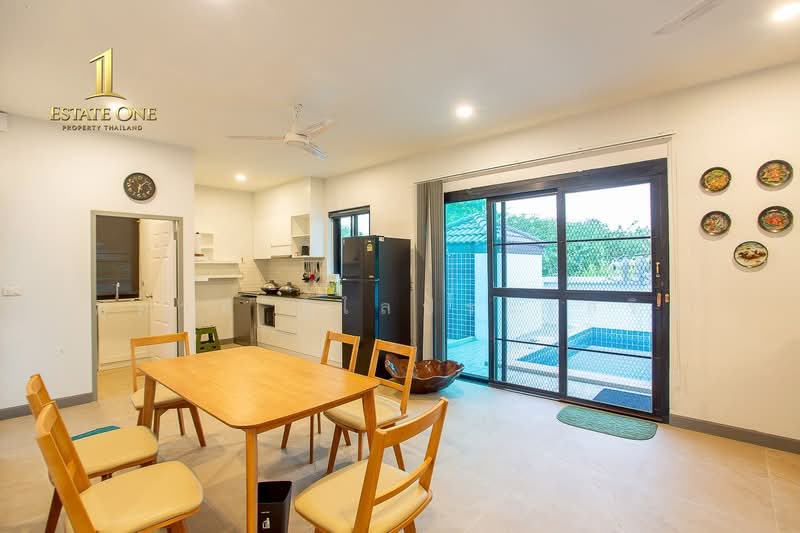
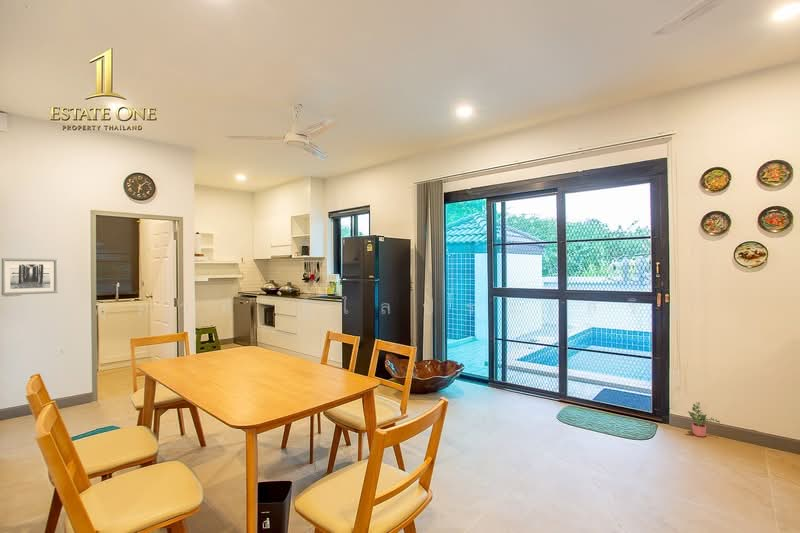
+ wall art (30, 276)
+ potted plant (703, 421)
